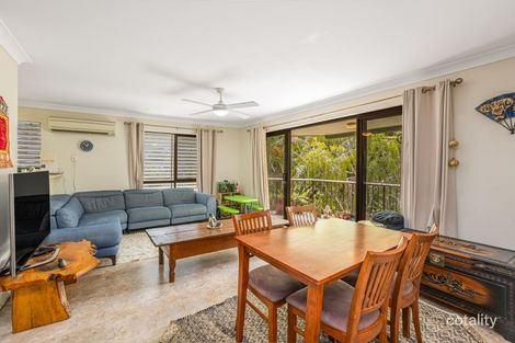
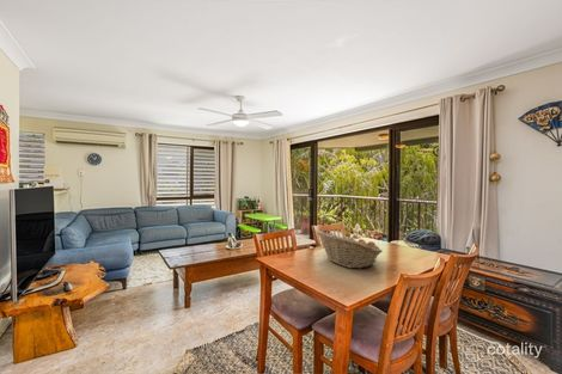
+ fruit basket (347, 246)
